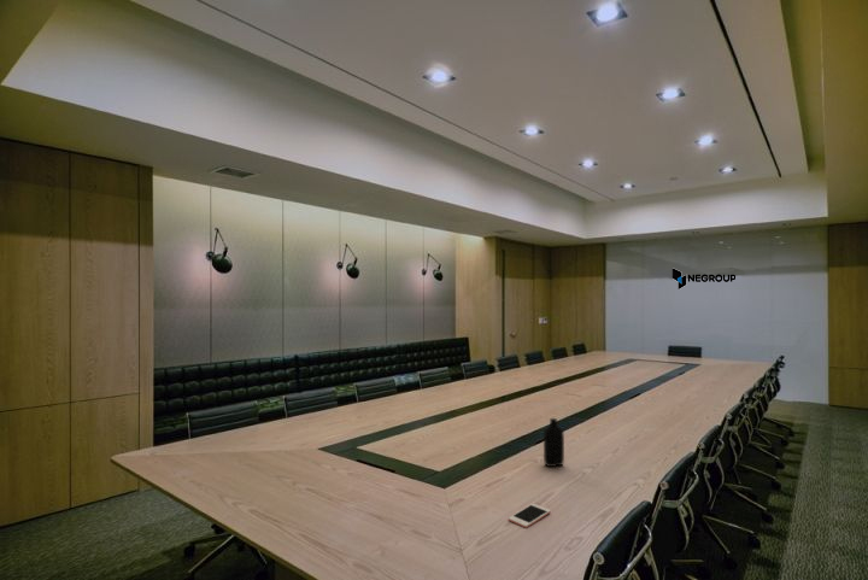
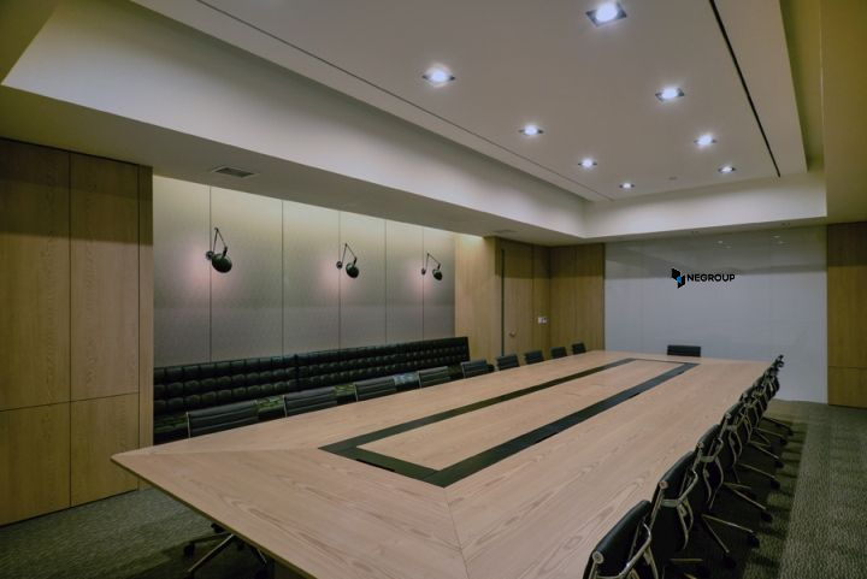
- bottle (553, 441)
- cell phone (529, 515)
